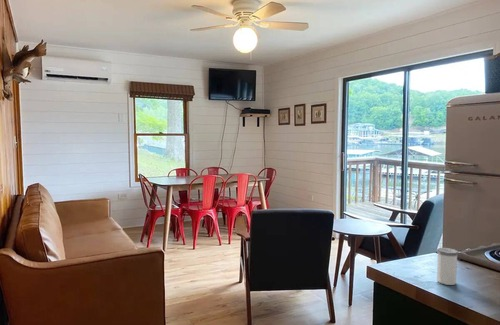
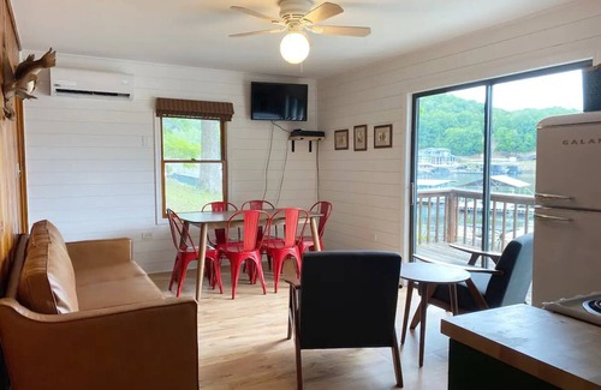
- salt shaker (447, 266)
